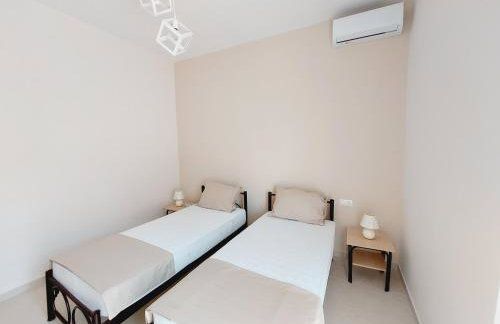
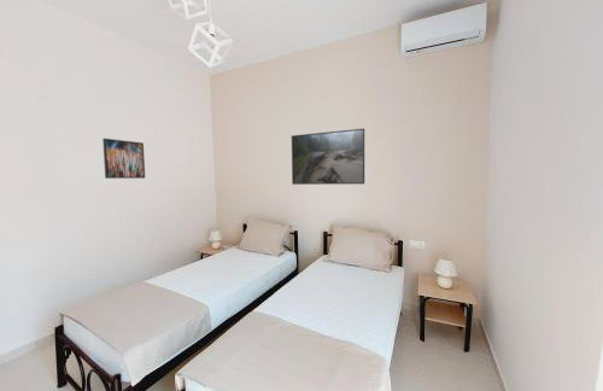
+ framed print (326, 158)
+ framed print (124, 159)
